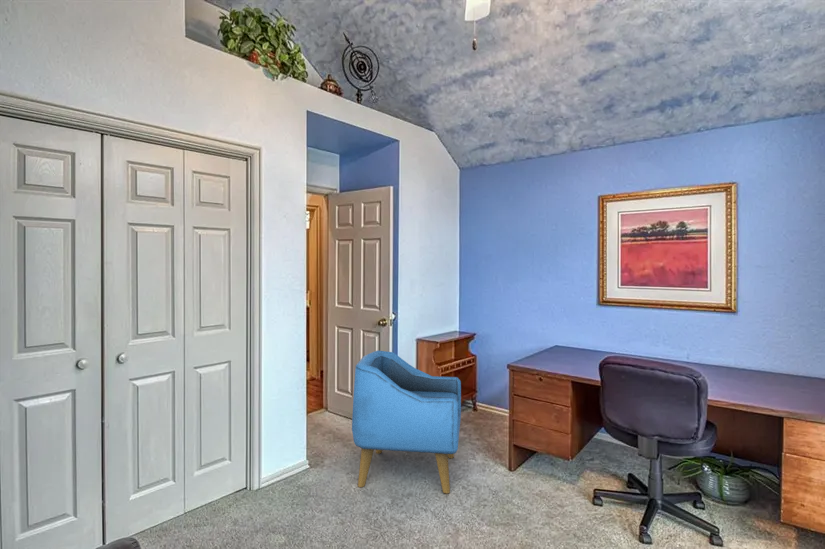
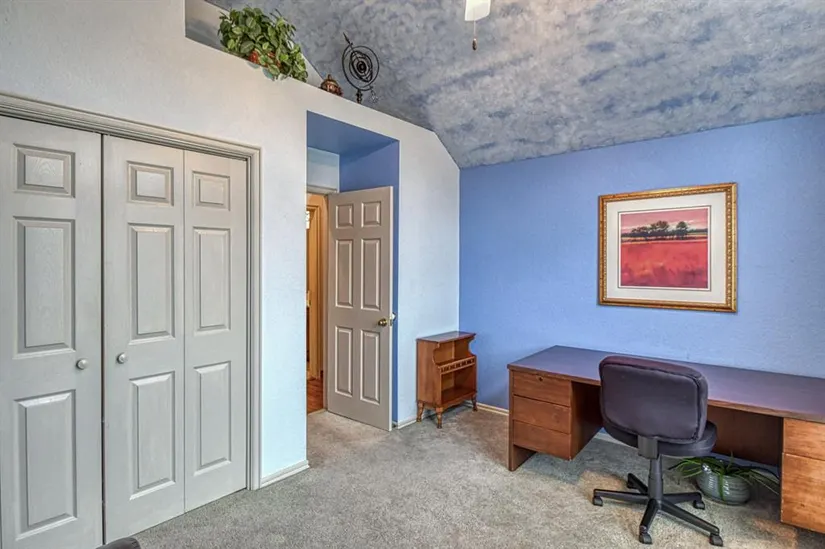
- armchair (413, 412)
